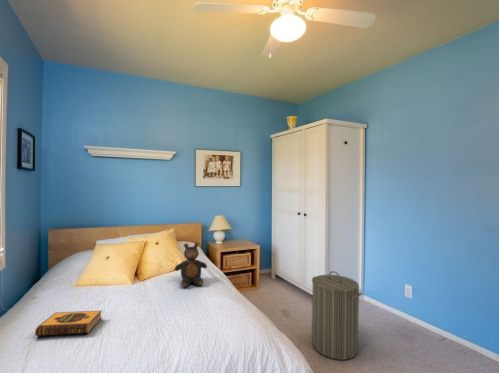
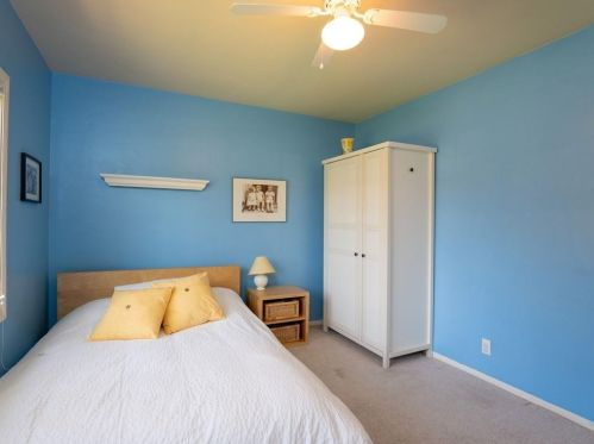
- laundry hamper (334, 308)
- hardback book (70, 323)
- teddy bear (191, 263)
